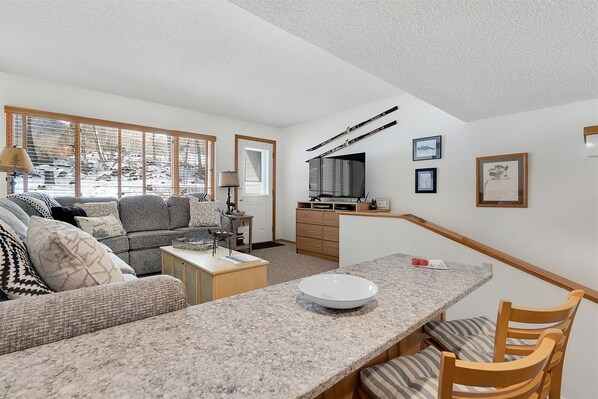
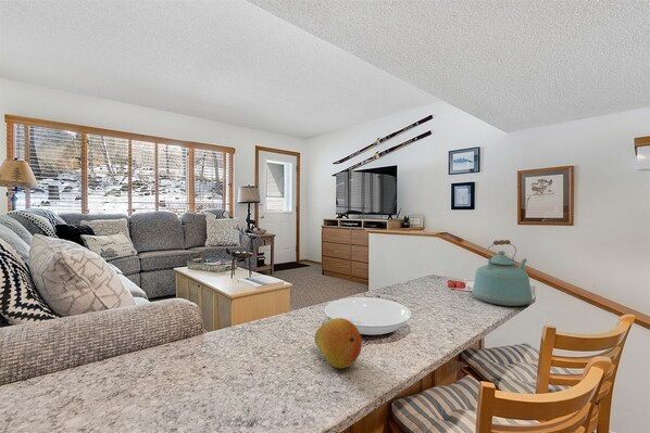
+ kettle (504, 269)
+ fruit (337, 339)
